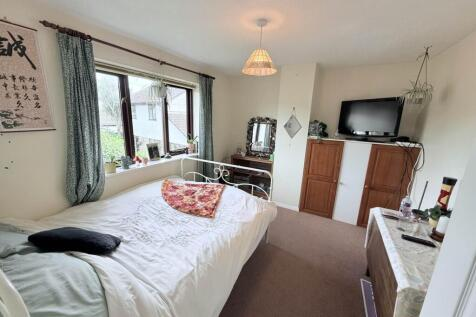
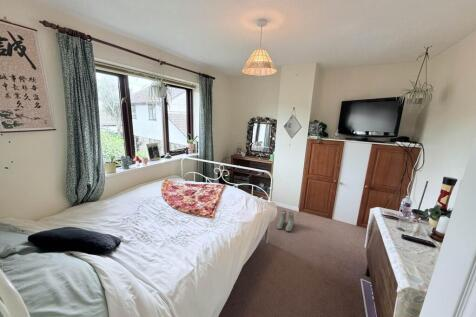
+ boots (285, 219)
